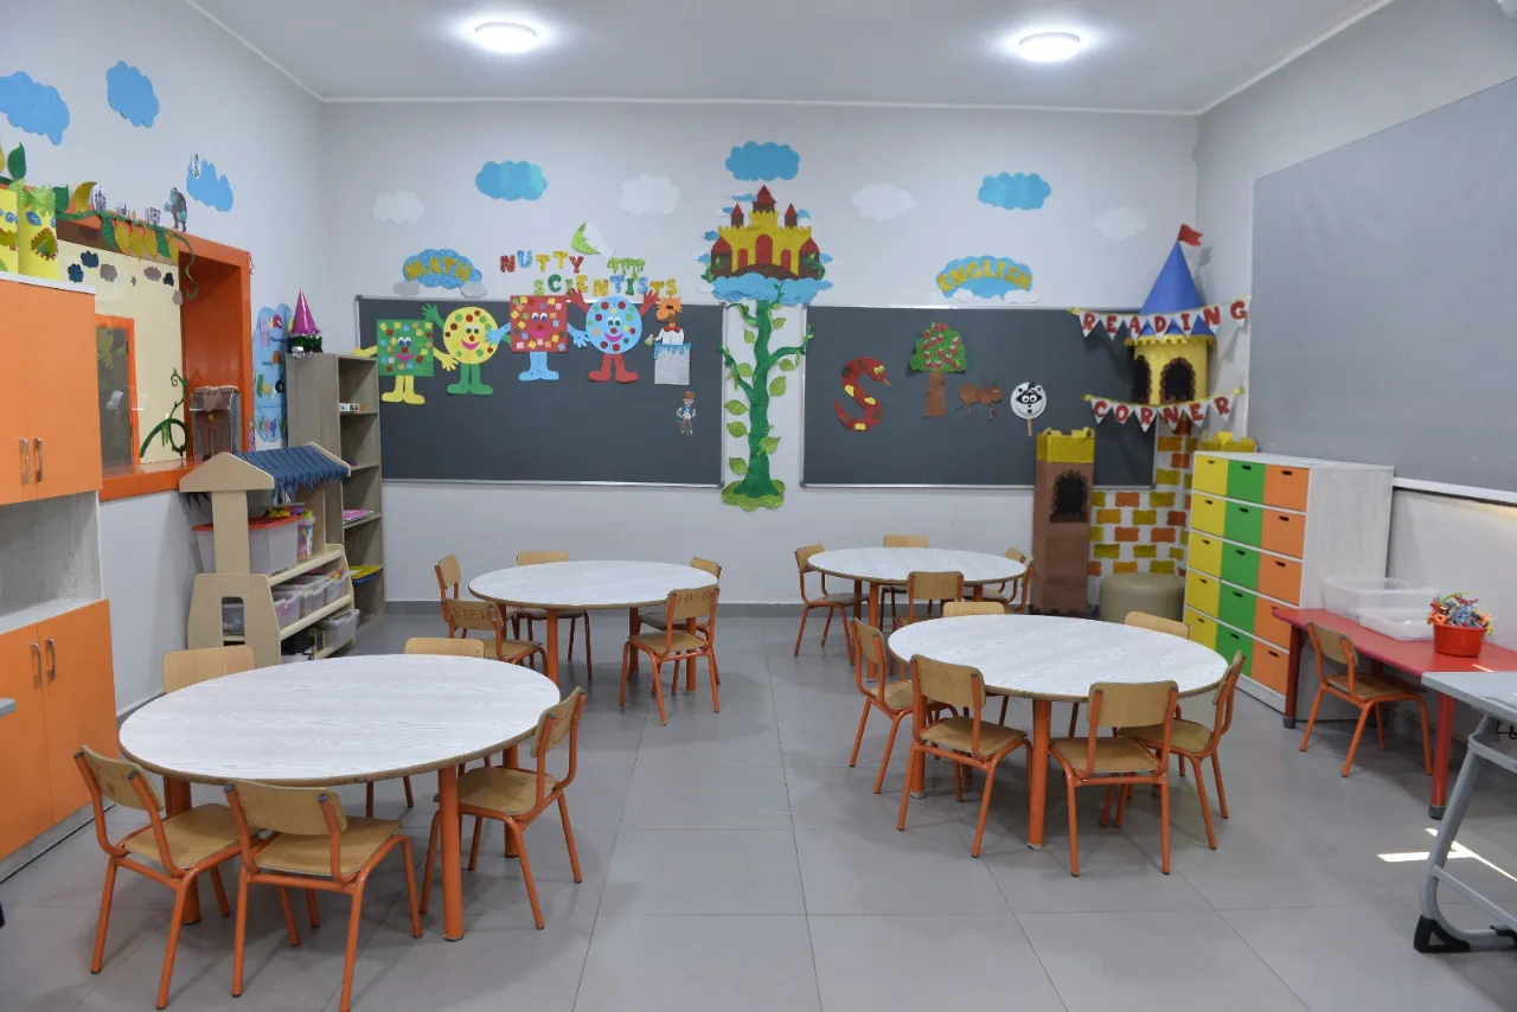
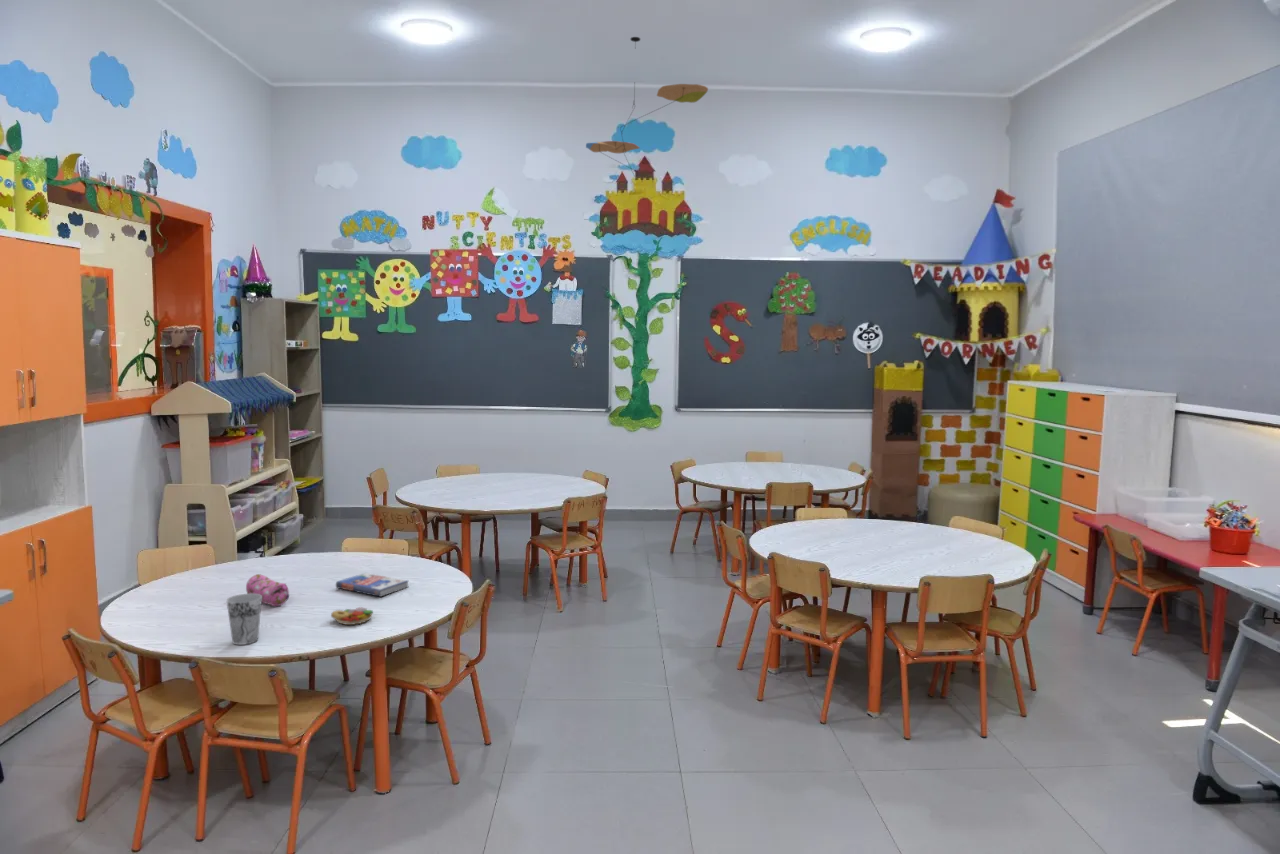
+ pencil case (267, 589)
+ toy food set (353, 615)
+ ceiling mobile (646, 114)
+ cup (244, 619)
+ book (372, 584)
